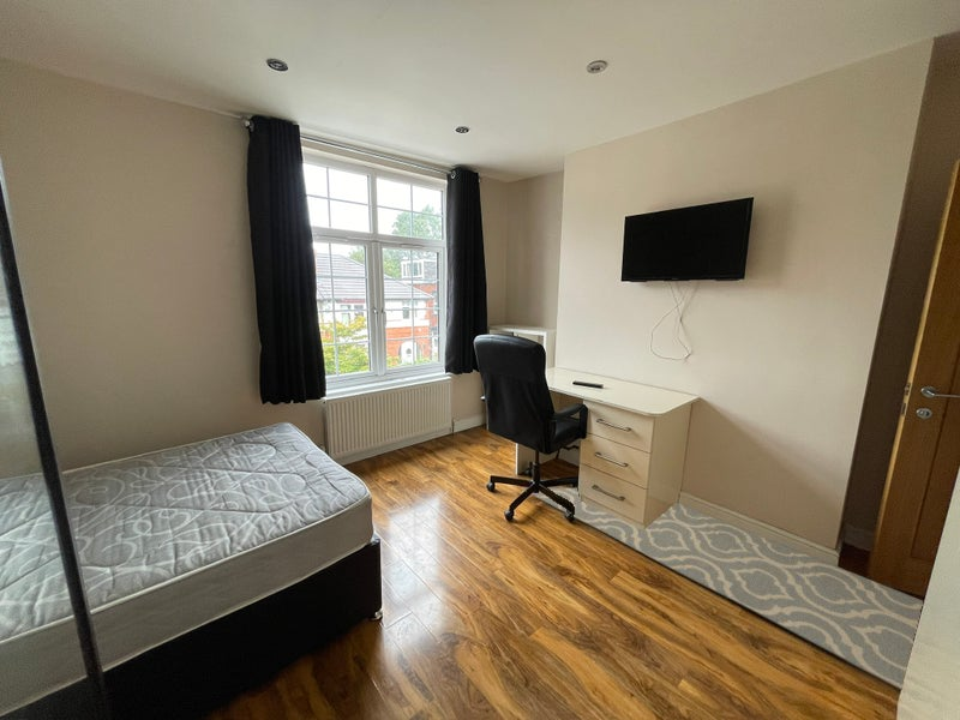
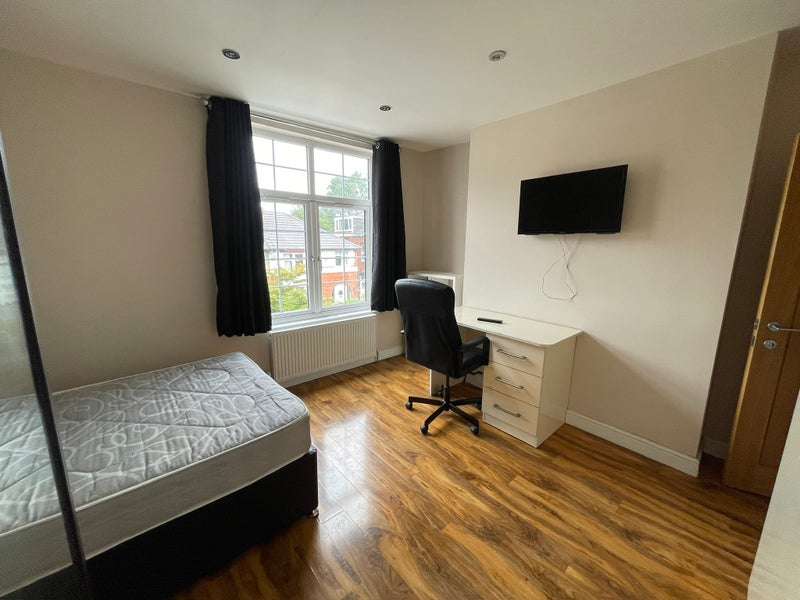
- rug (673, 530)
